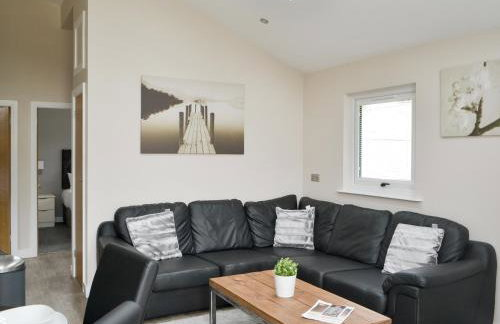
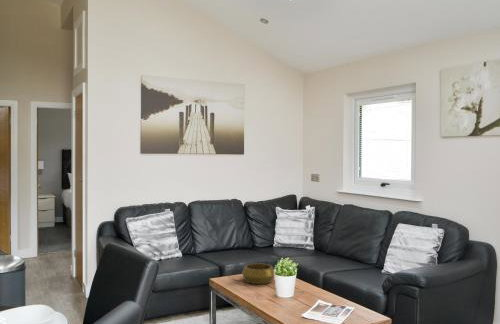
+ decorative bowl (258, 273)
